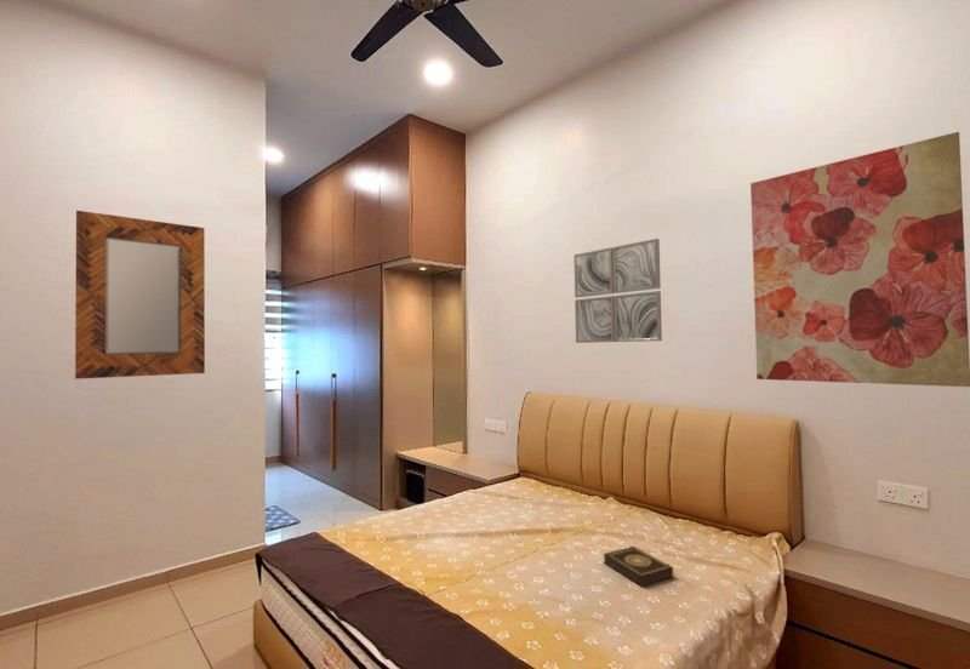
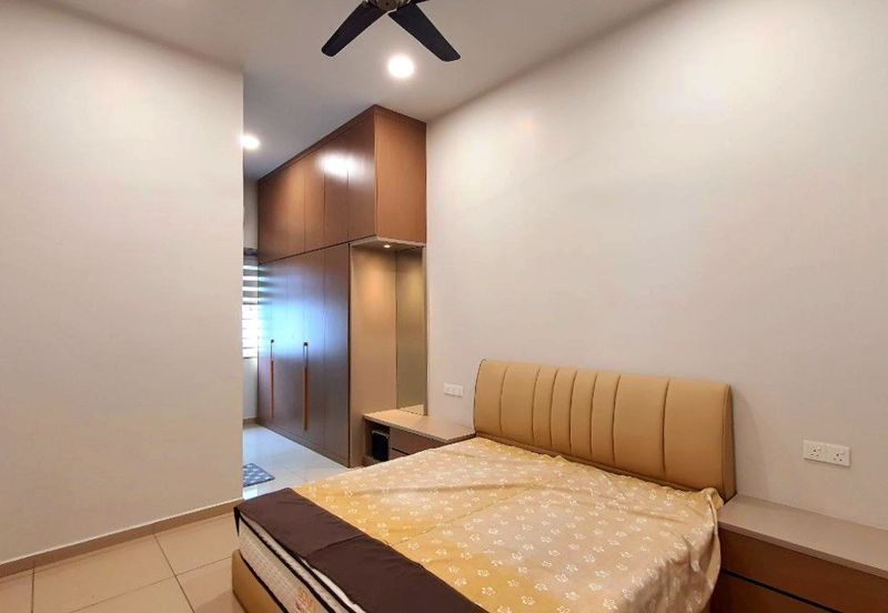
- home mirror (144, 297)
- book (637, 565)
- wall art (845, 270)
- wall art (614, 296)
